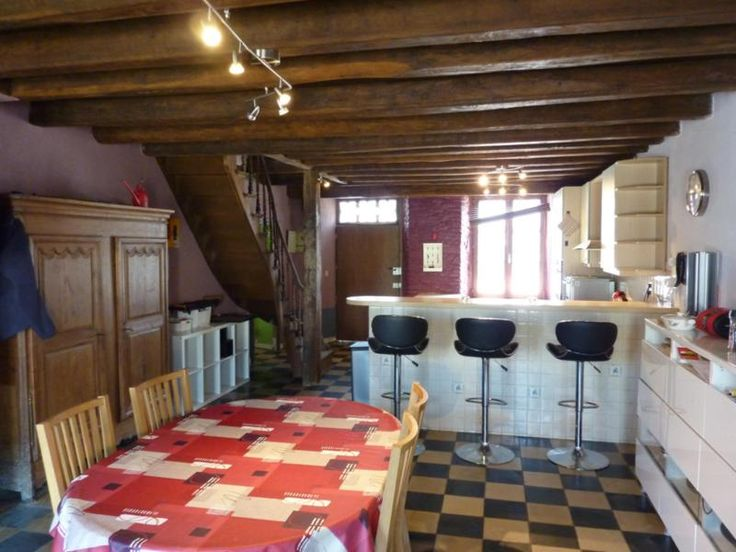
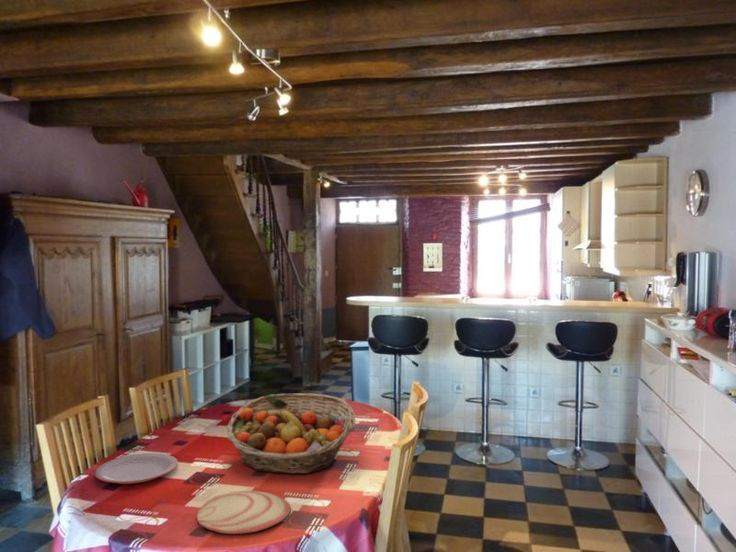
+ plate (244, 507)
+ fruit basket (291, 431)
+ plate (137, 469)
